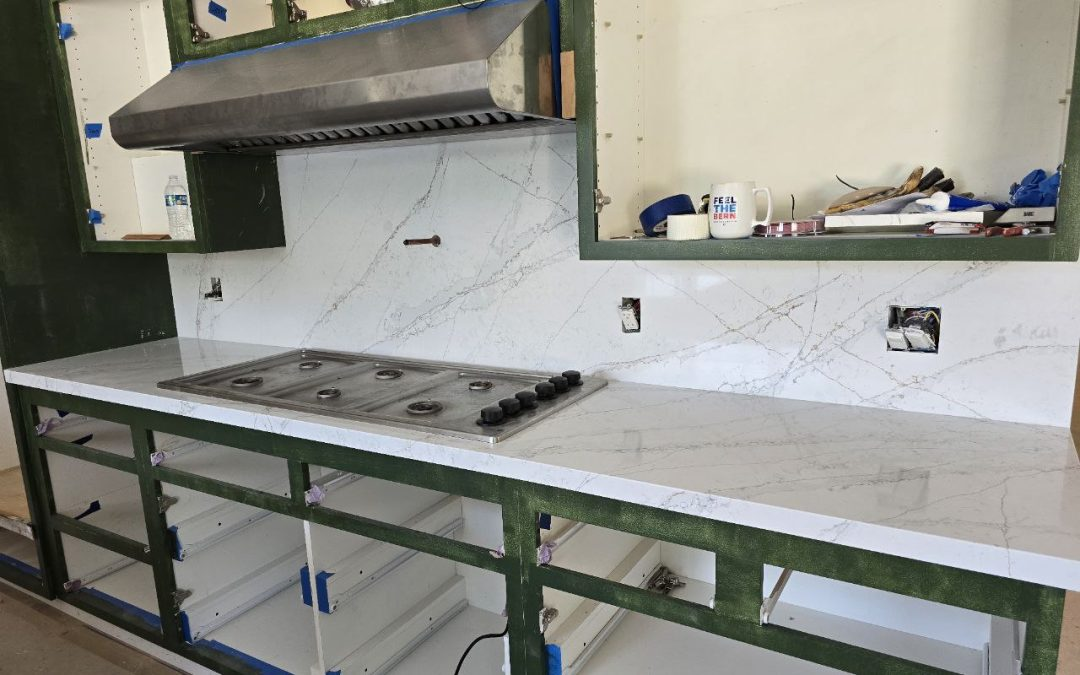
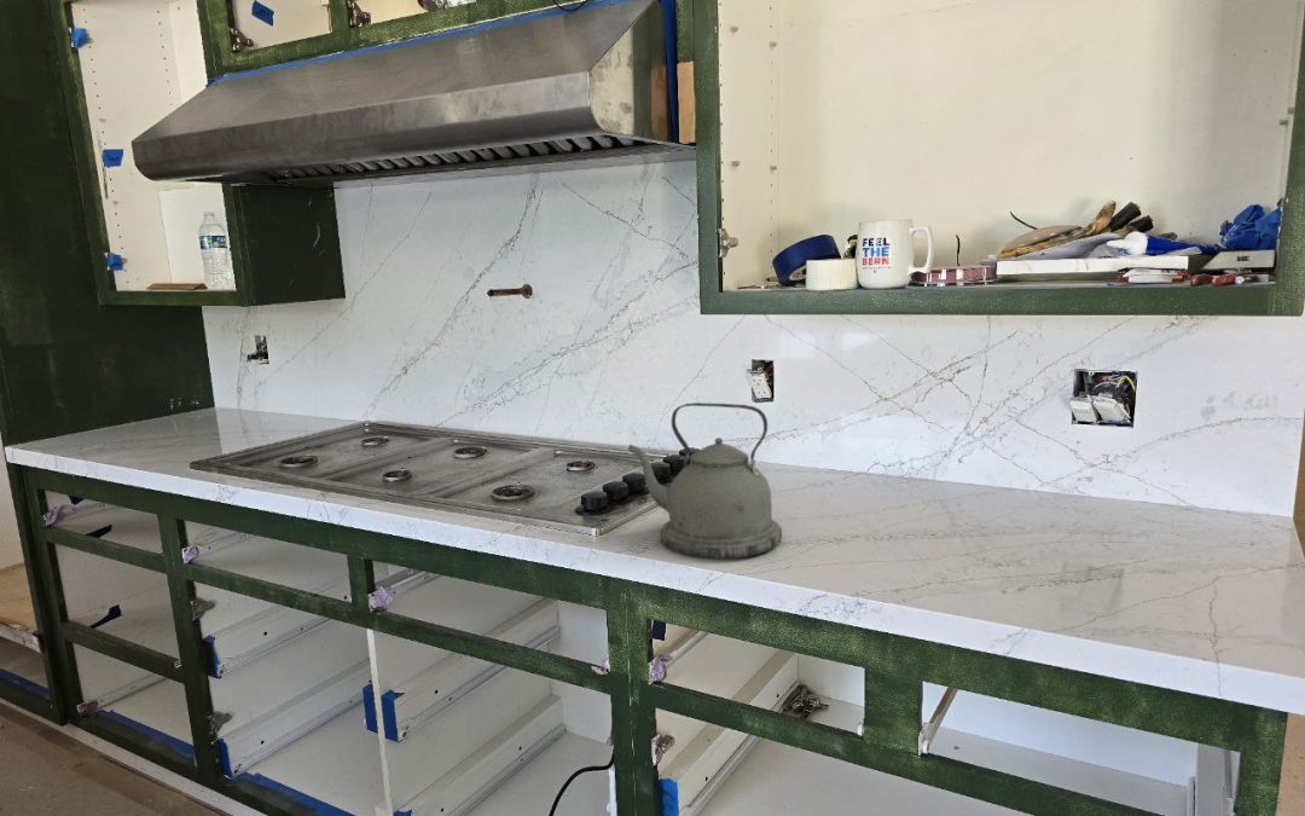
+ kettle (710, 473)
